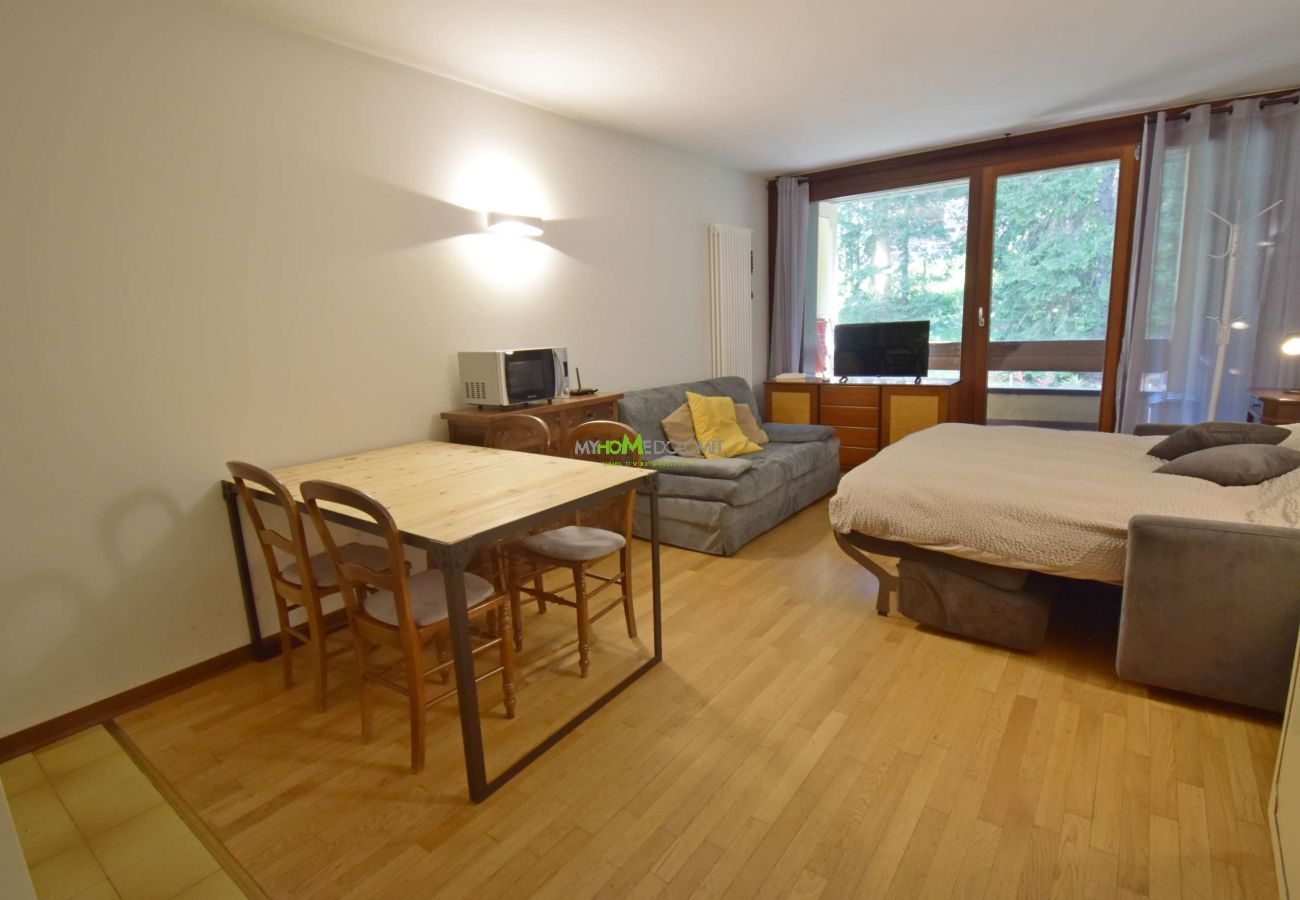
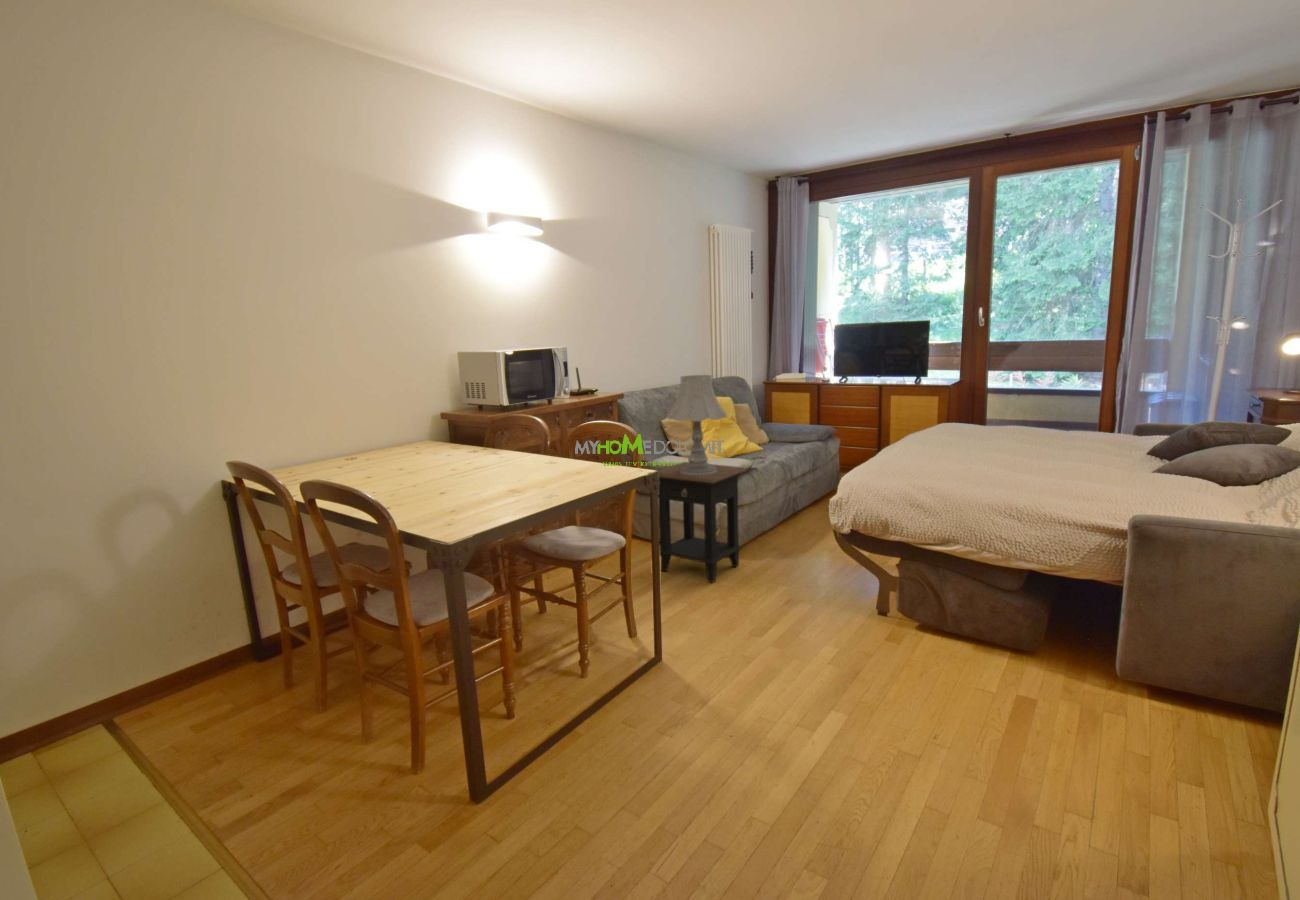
+ side table (693, 519)
+ table lamp (697, 424)
